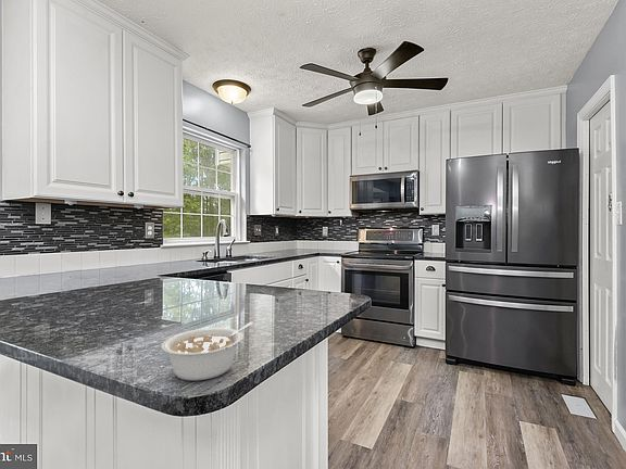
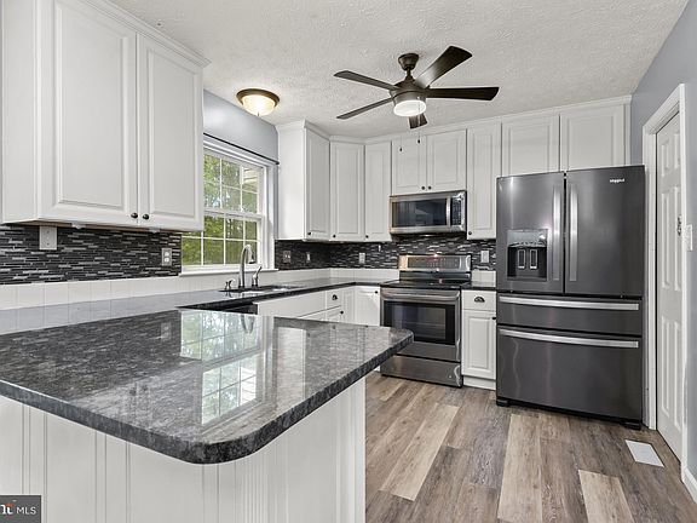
- legume (205, 350)
